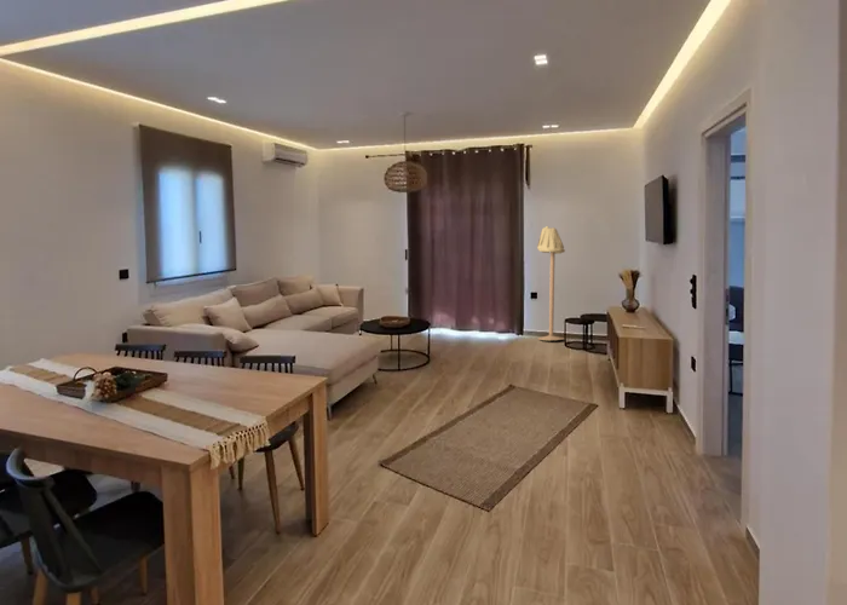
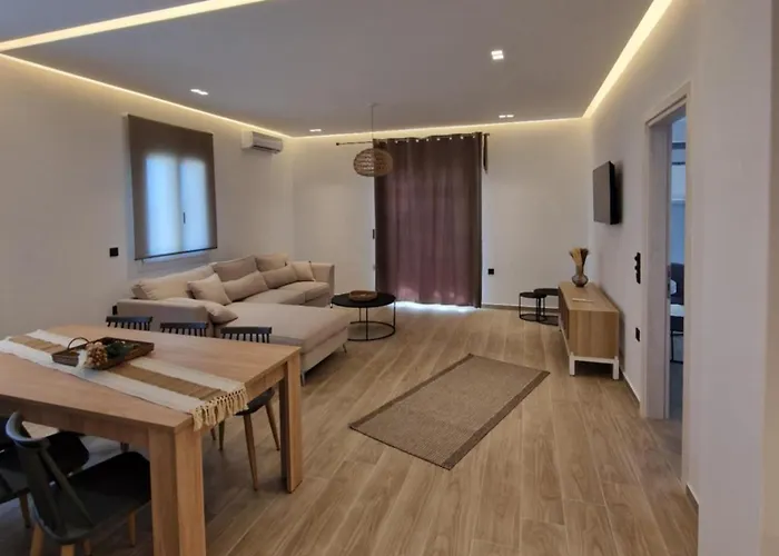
- floor lamp (551, 282)
